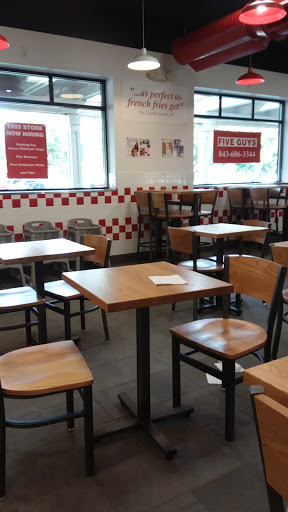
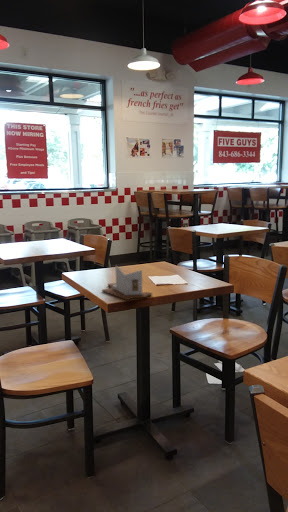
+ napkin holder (126, 278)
